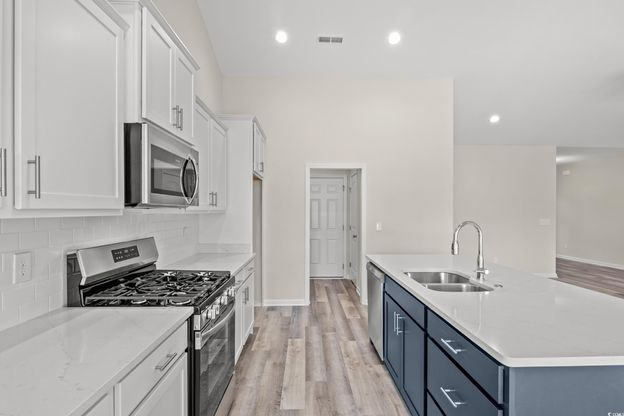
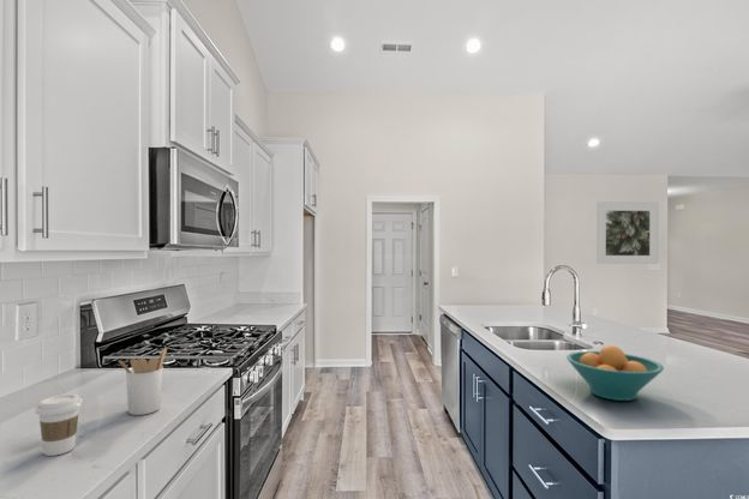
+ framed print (627, 233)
+ coffee cup (59, 423)
+ utensil holder (144, 381)
+ fruit bowl (612, 369)
